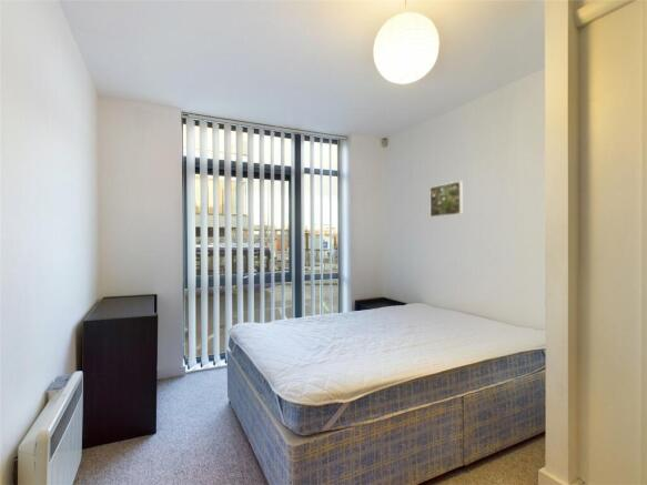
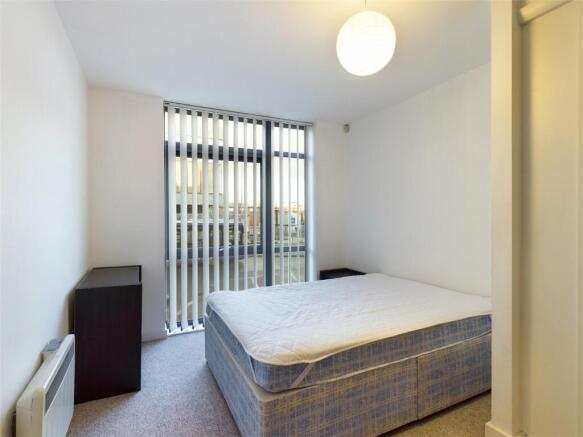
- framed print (445, 200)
